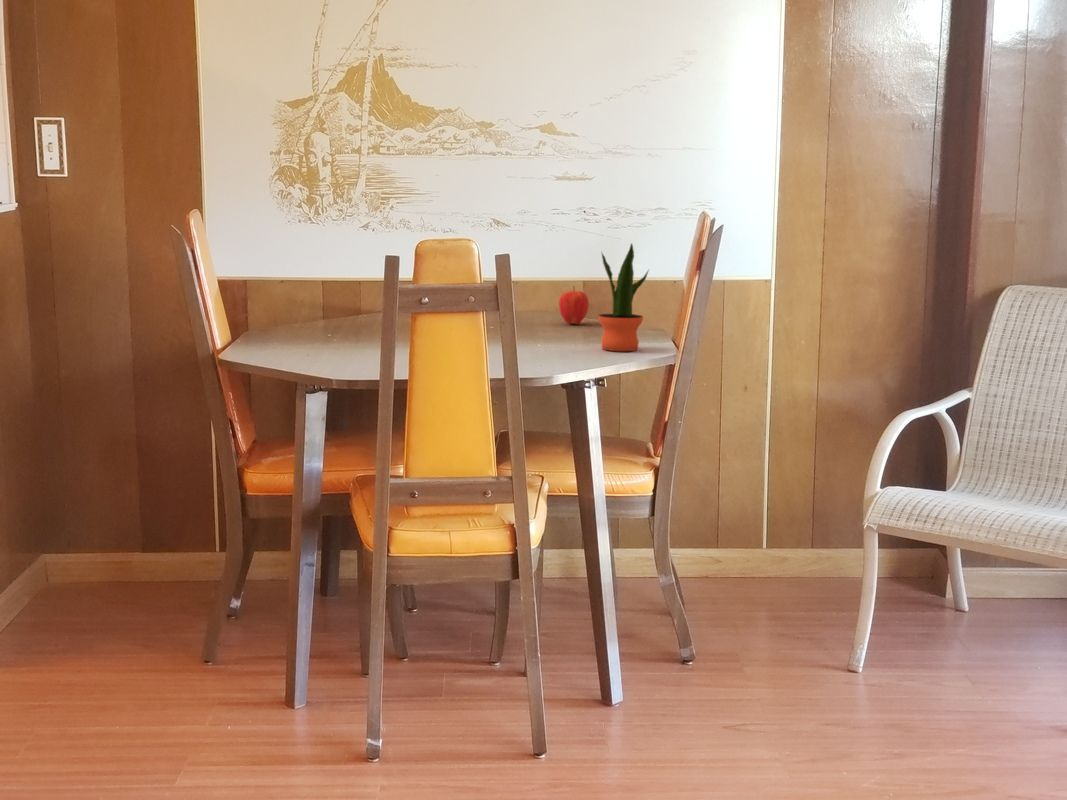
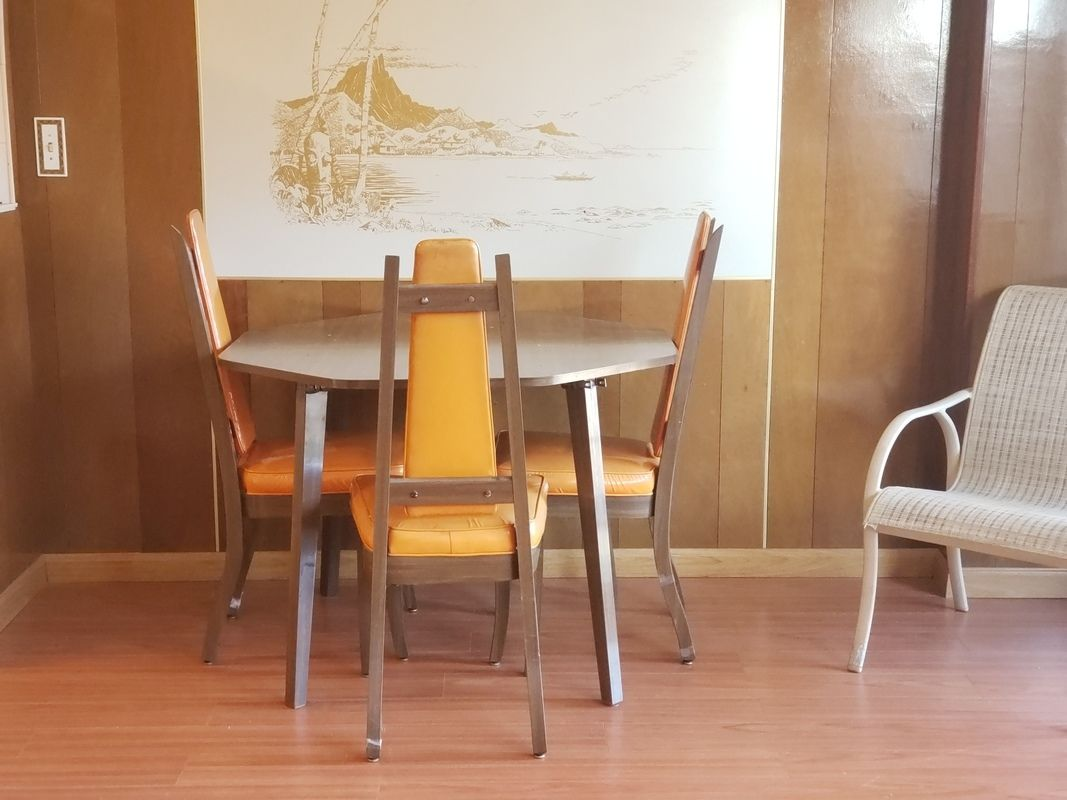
- potted plant (625, 296)
- apple (573, 304)
